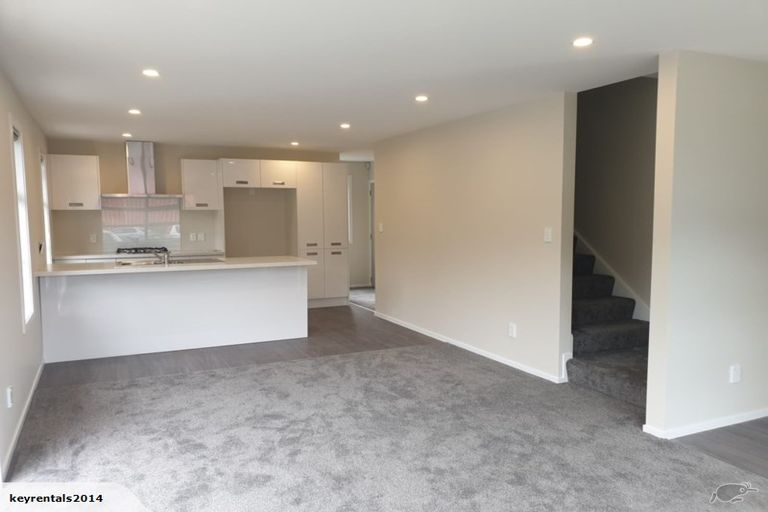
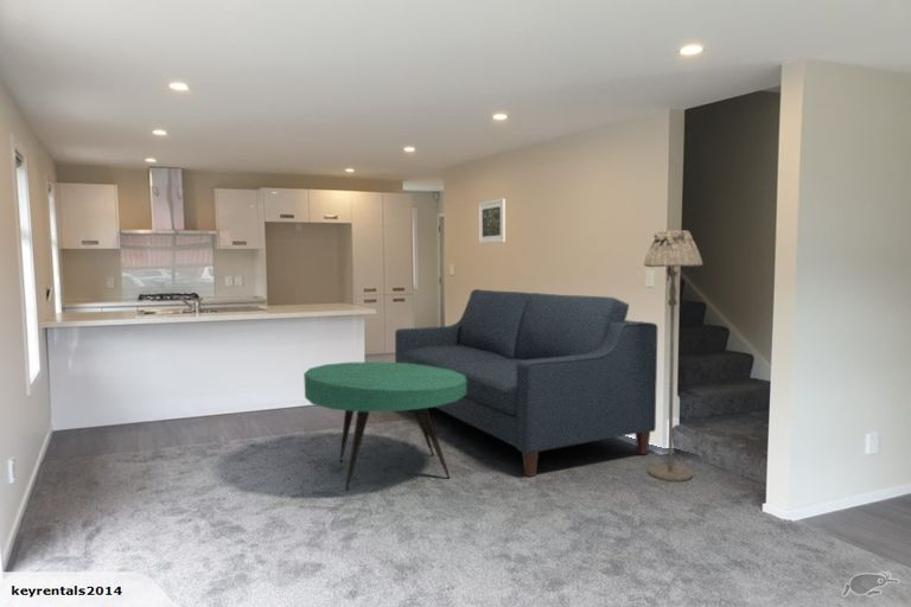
+ coffee table (387, 410)
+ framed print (491, 222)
+ sofa (504, 359)
+ floor lamp (671, 353)
